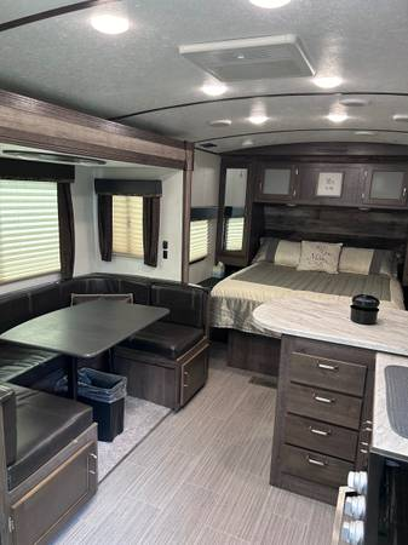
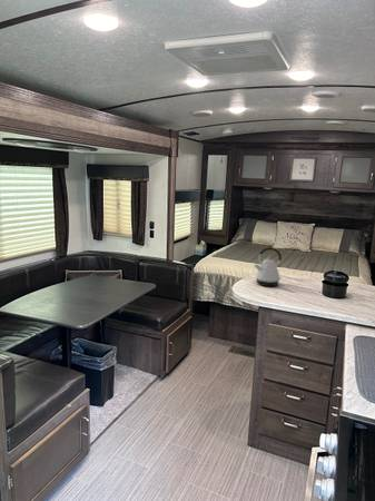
+ kettle (267, 265)
